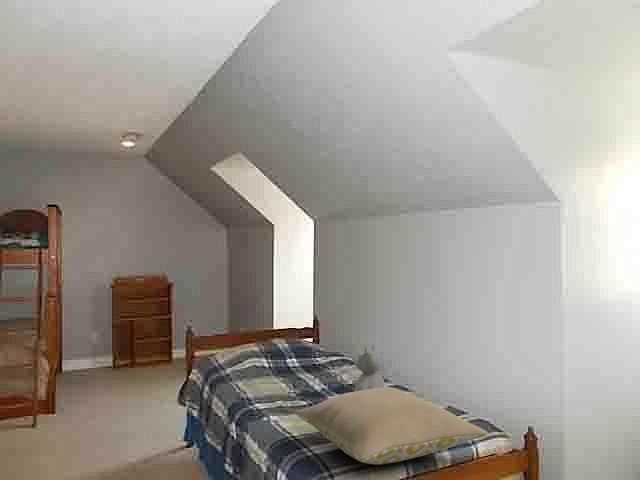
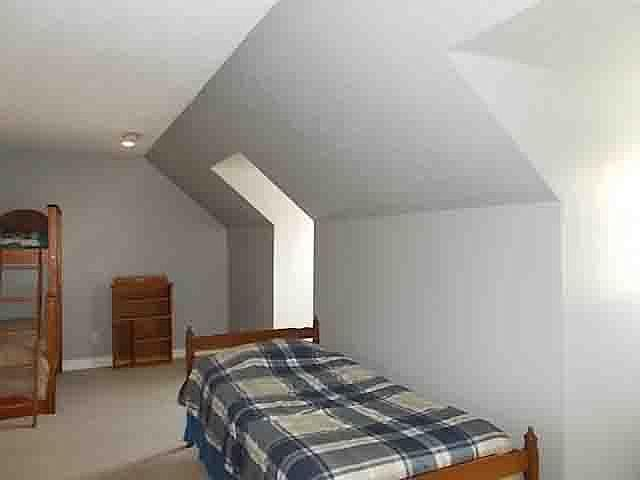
- teddy bear (361, 376)
- pillow (385, 422)
